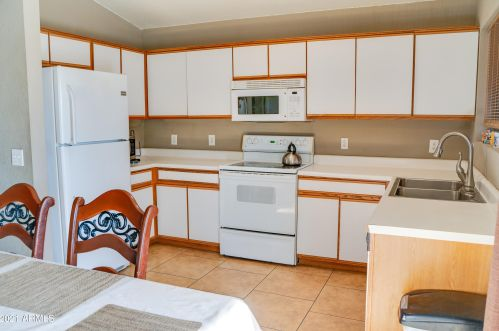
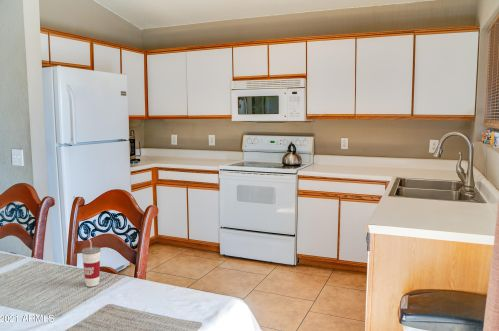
+ cup (91, 260)
